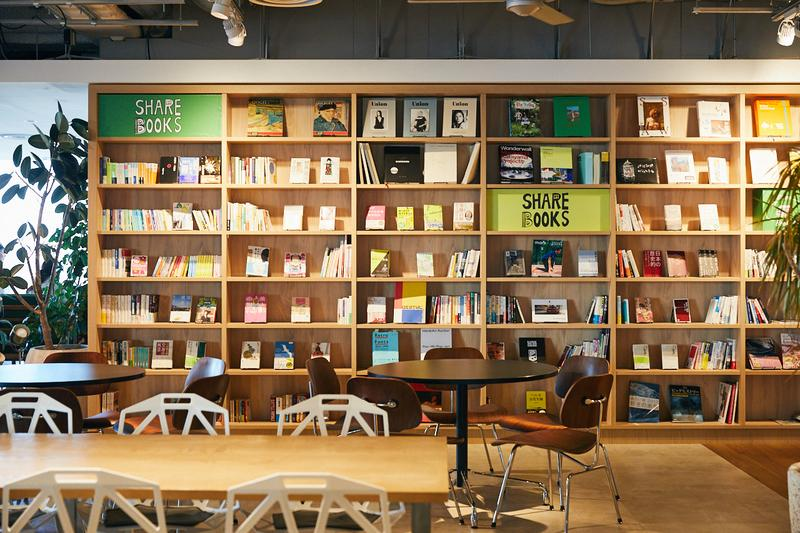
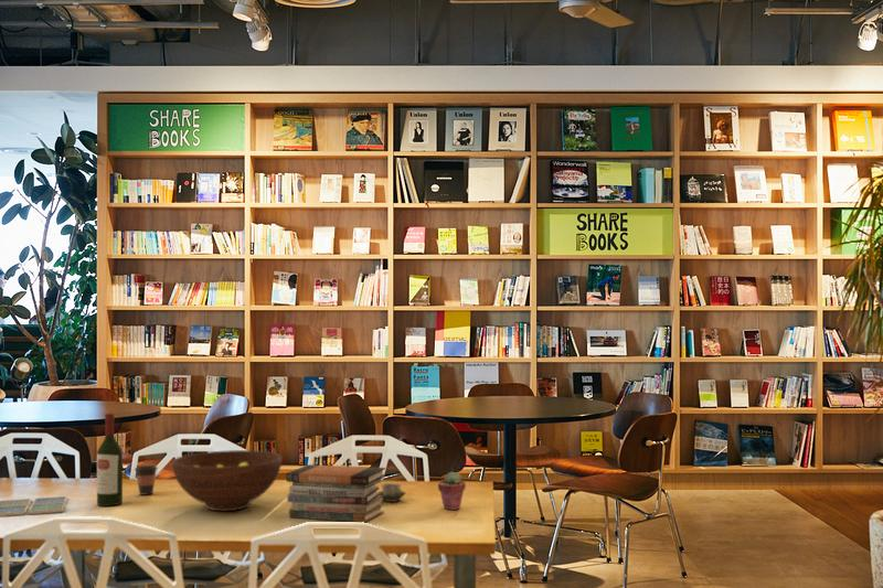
+ drink coaster (29, 505)
+ fruit bowl (227, 482)
+ coffee cup (146, 479)
+ wine bottle (109, 458)
+ book stack (336, 492)
+ cup (391, 492)
+ potted succulent (451, 489)
